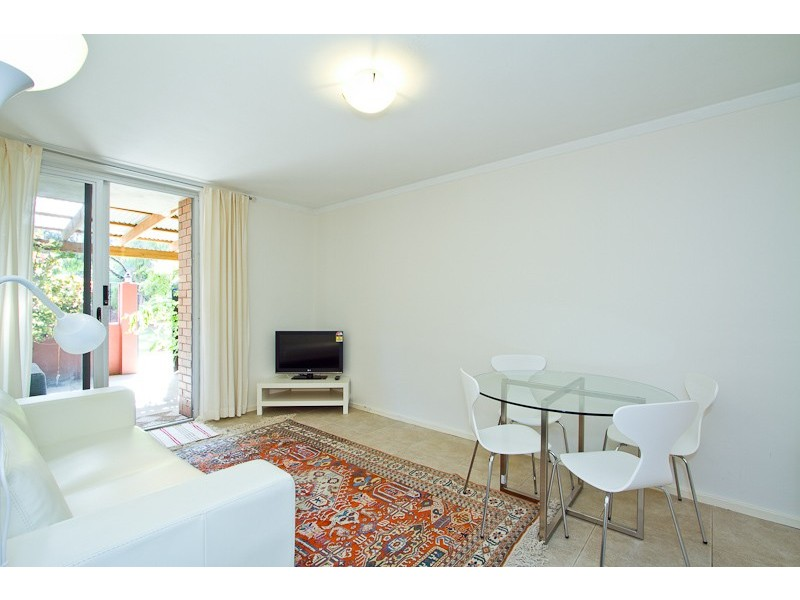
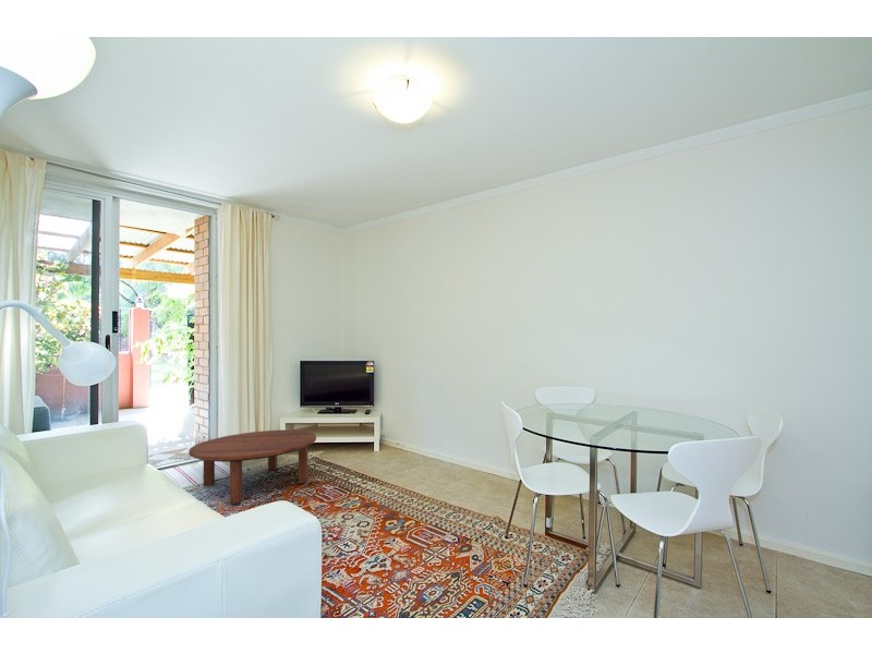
+ coffee table (256, 458)
